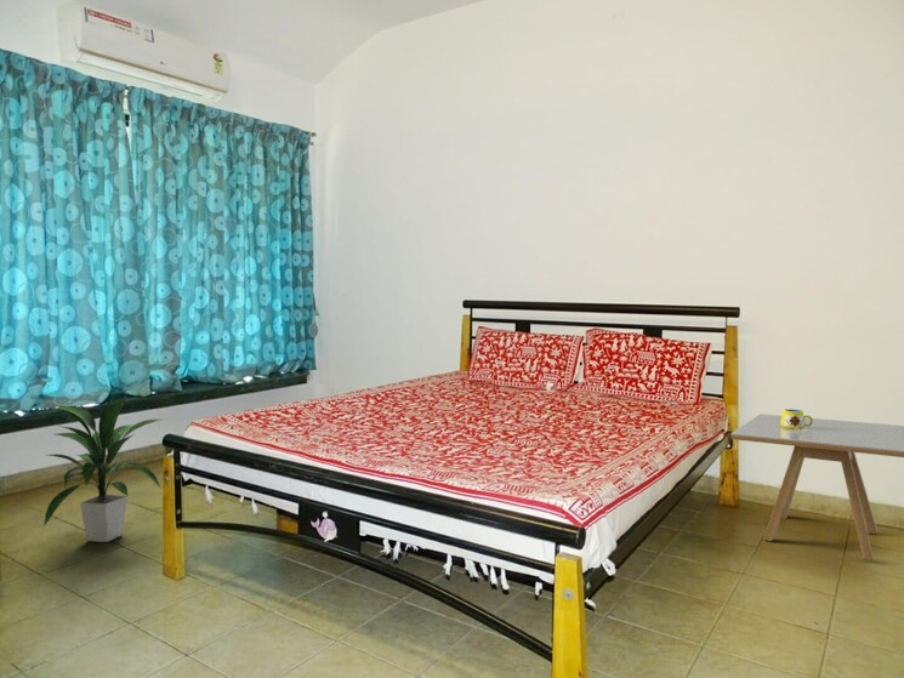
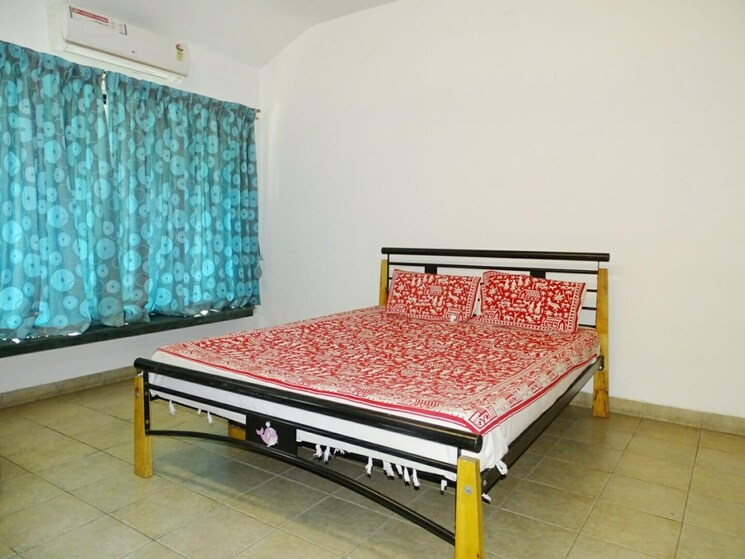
- indoor plant (96, 466)
- mug (796, 418)
- side table (845, 478)
